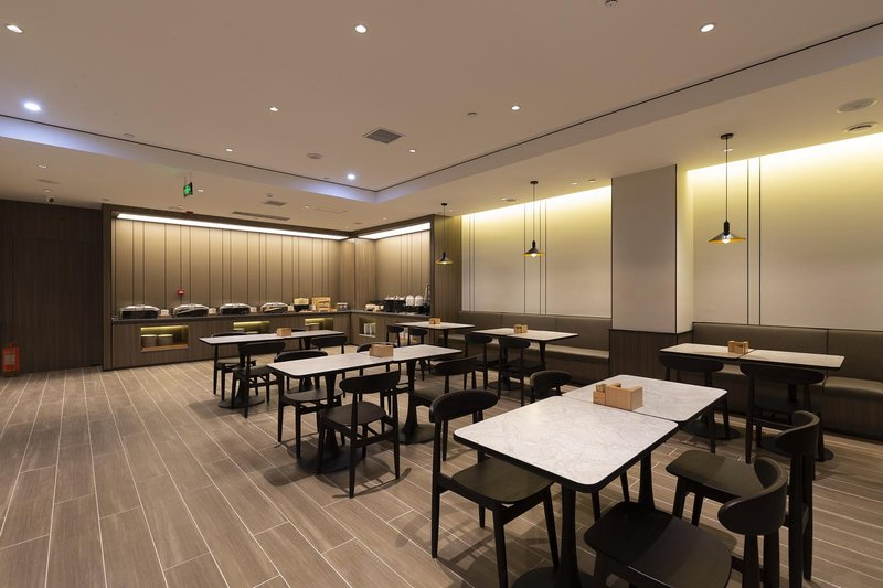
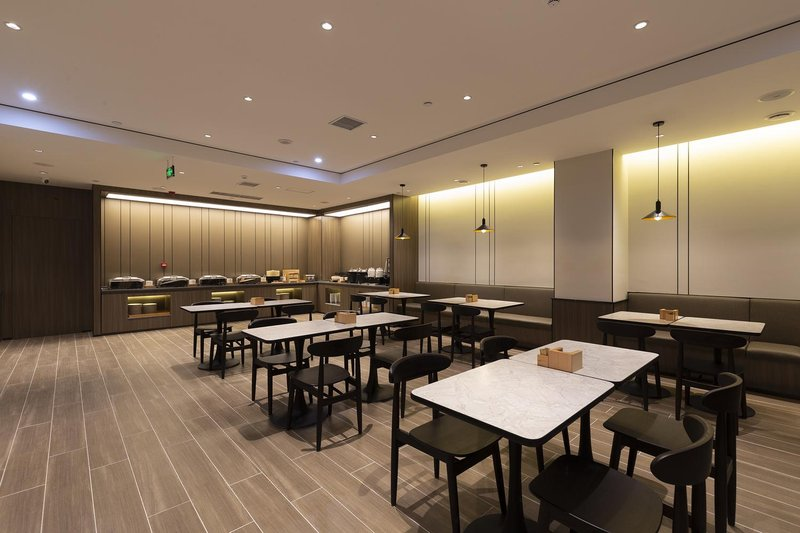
- fire extinguisher (10, 359)
